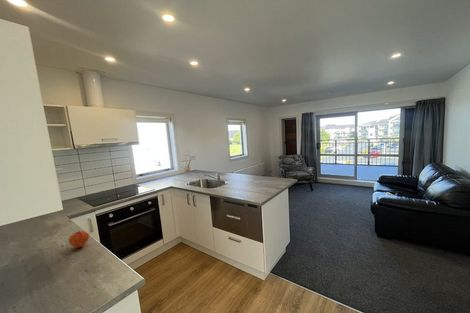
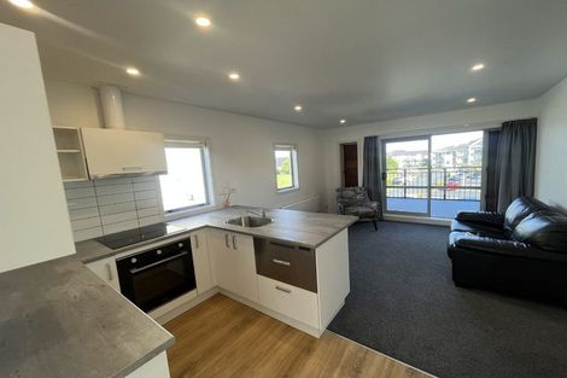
- fruit (79, 238)
